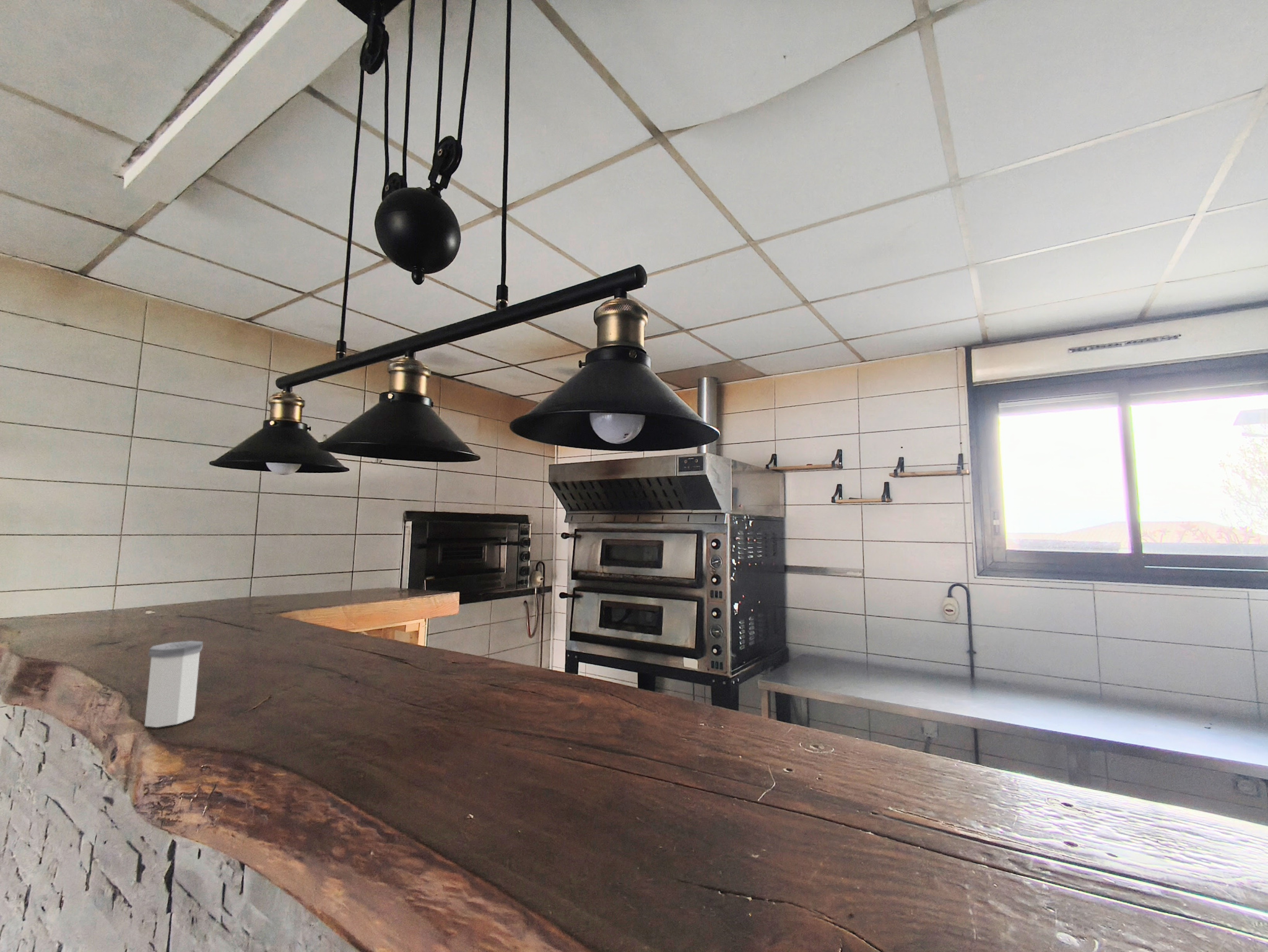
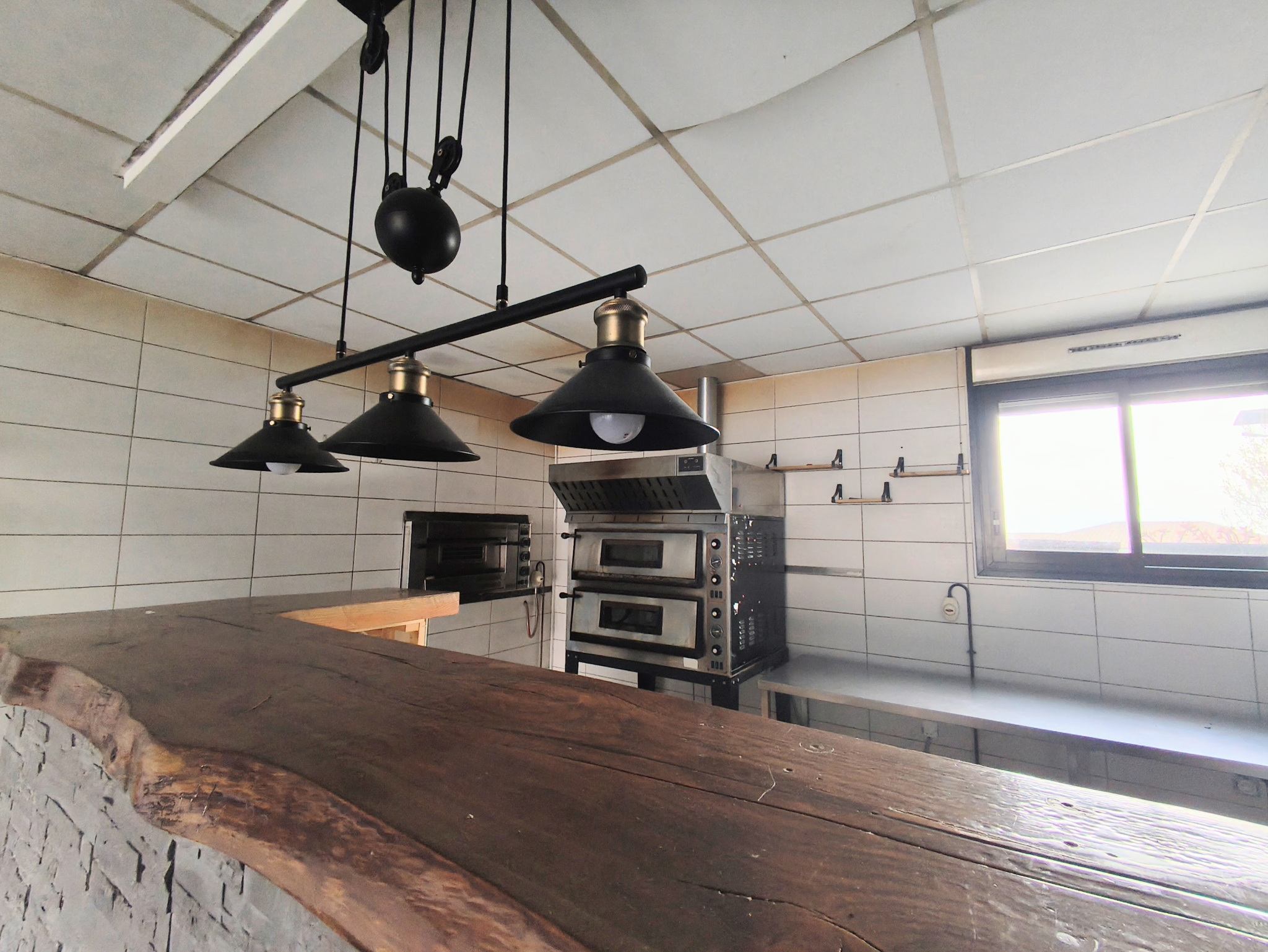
- salt shaker (173, 682)
